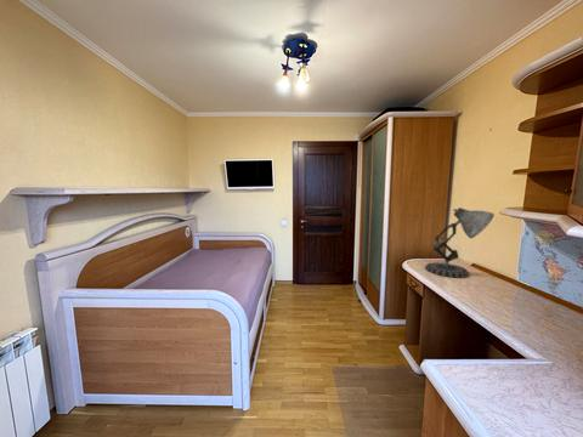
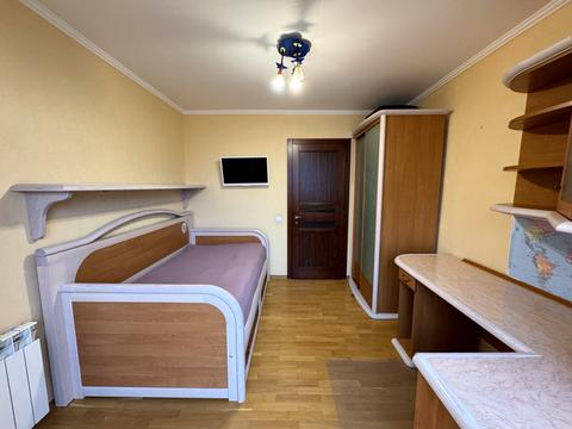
- desk lamp (452, 235)
